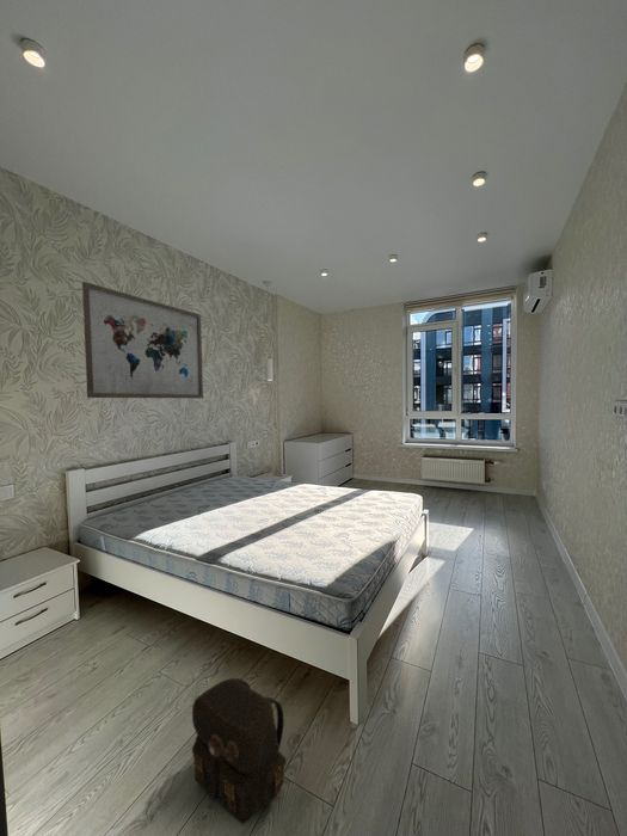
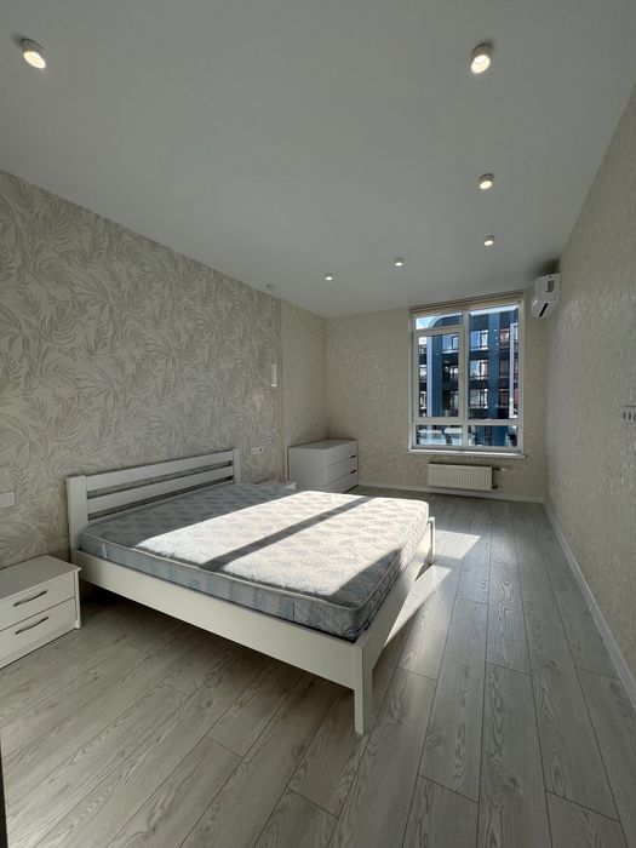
- wall art (152, 349)
- backpack (240, 736)
